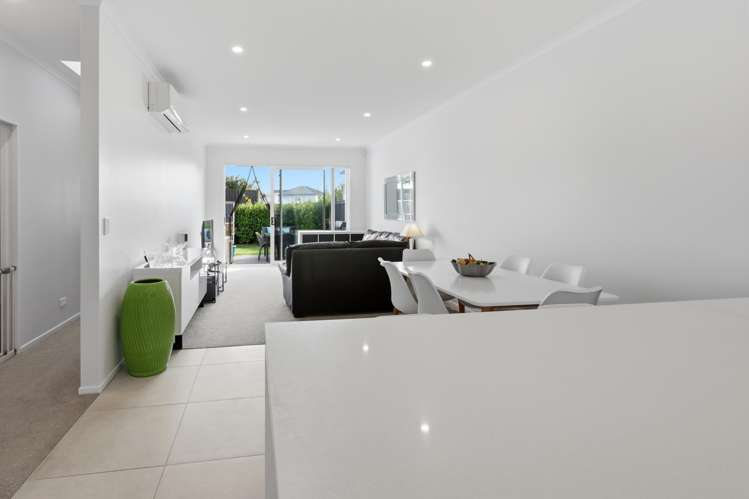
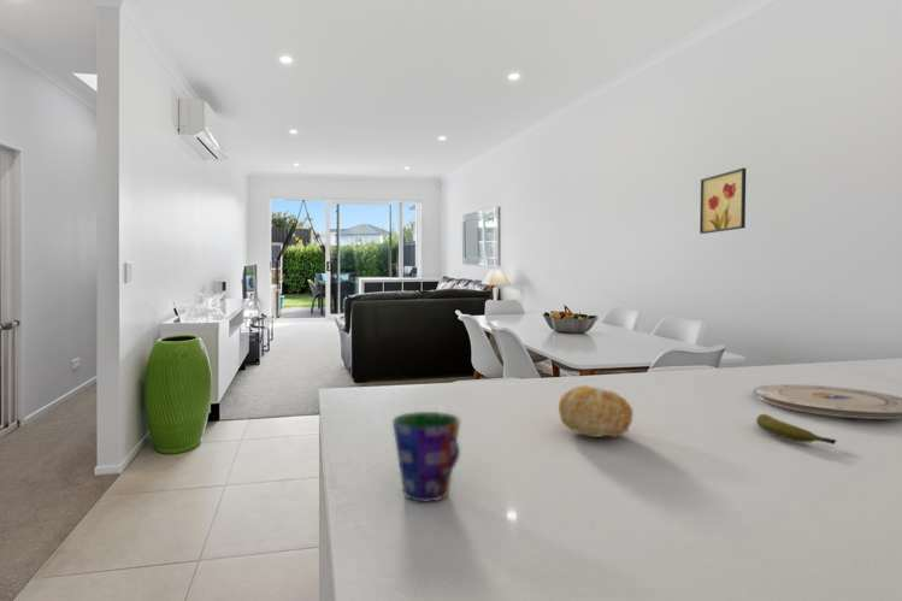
+ plate (832, 400)
+ cup (431, 459)
+ fruit (594, 409)
+ wall art (723, 202)
+ banana (790, 426)
